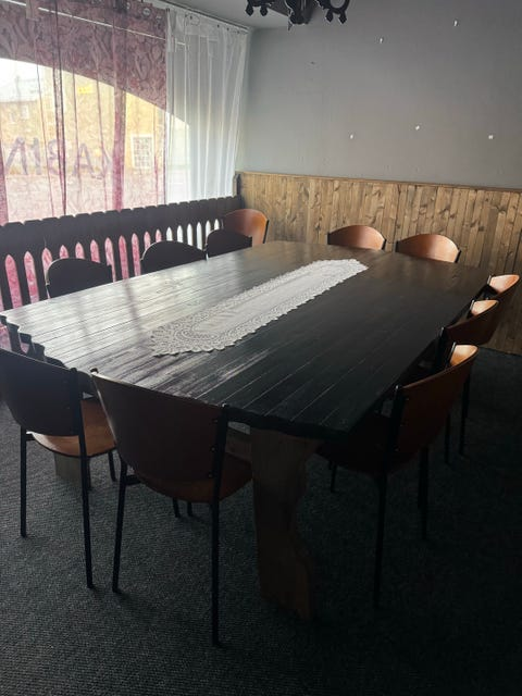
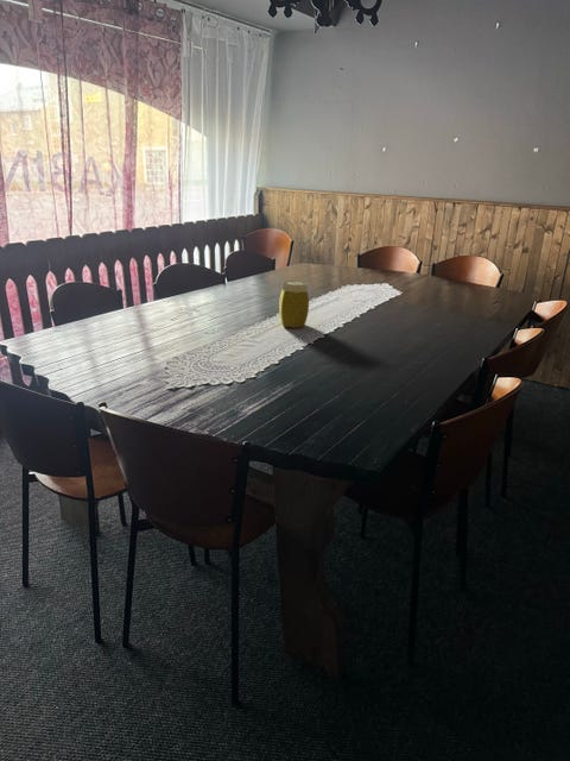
+ jar (293, 303)
